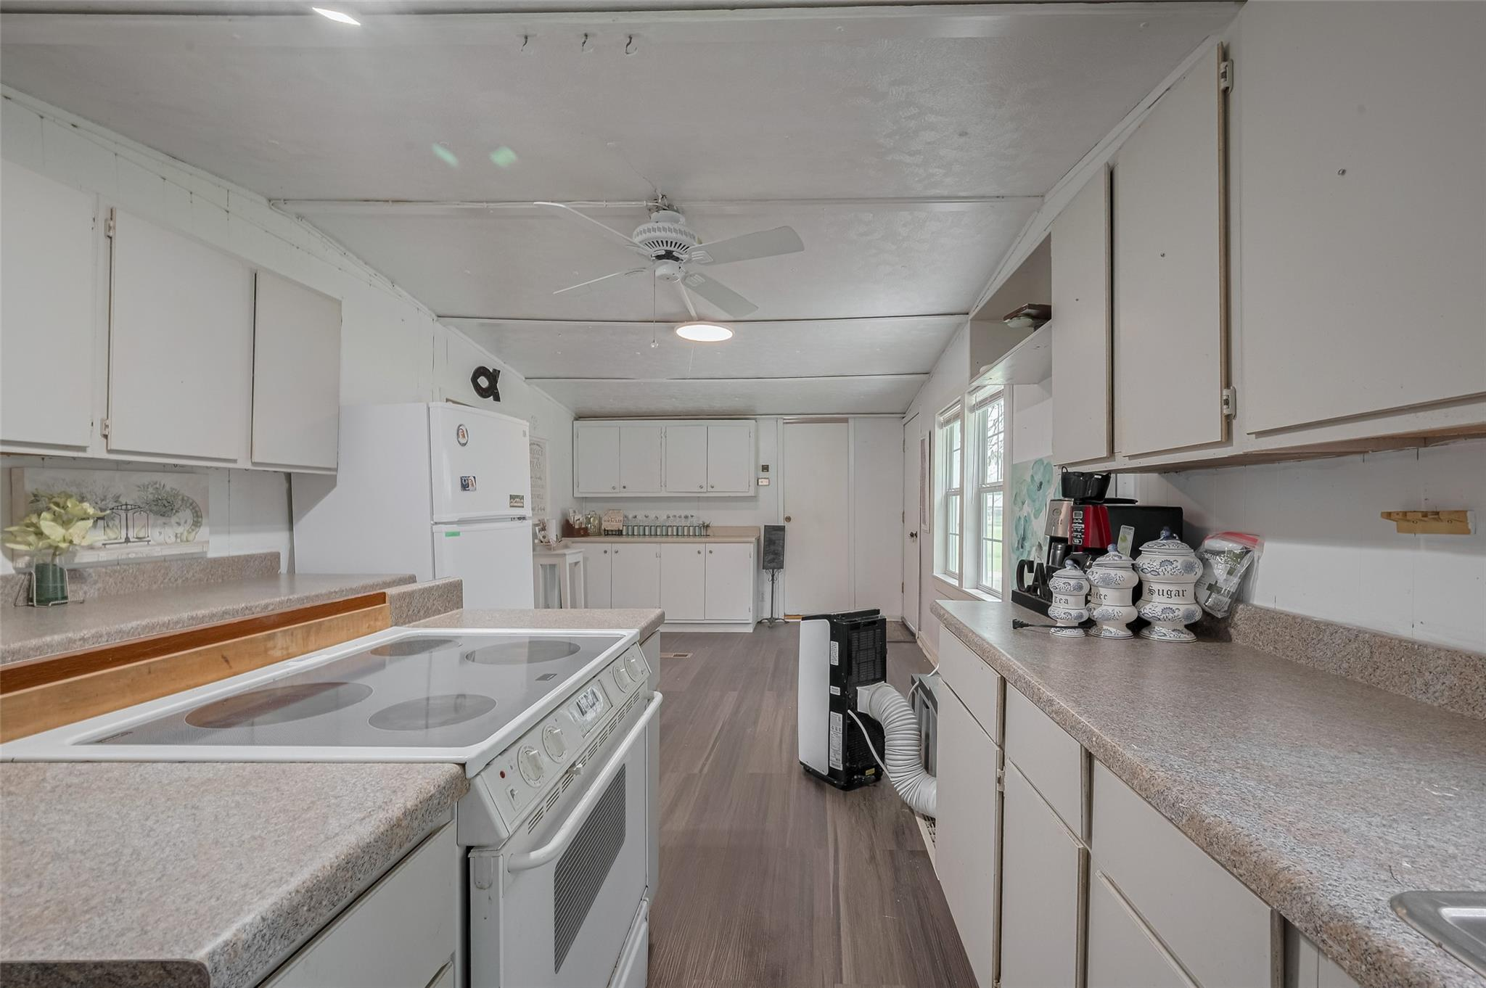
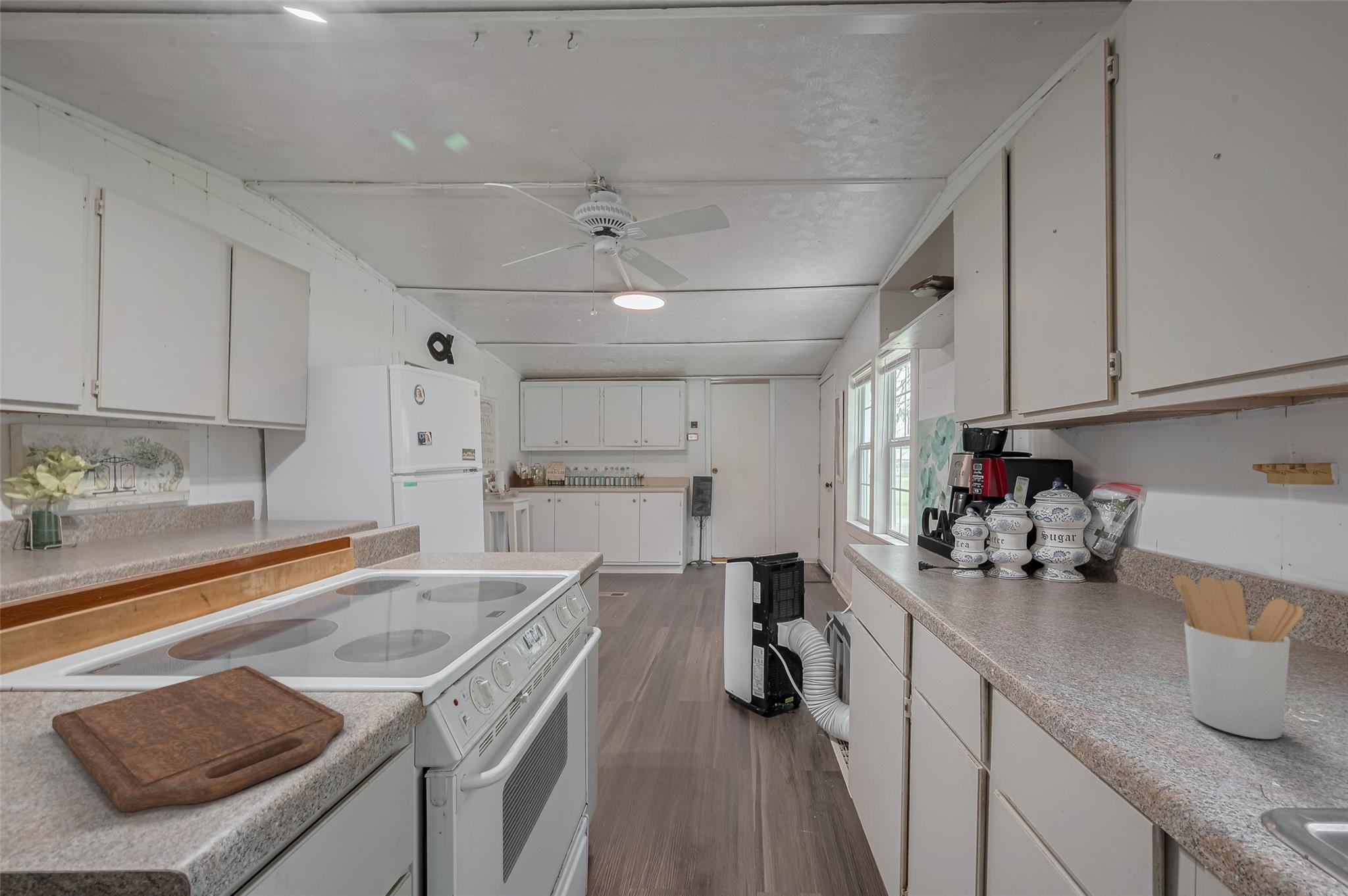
+ utensil holder (1224, 647)
+ cutting board (206, 727)
